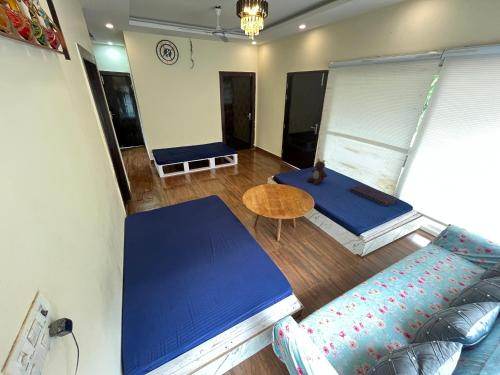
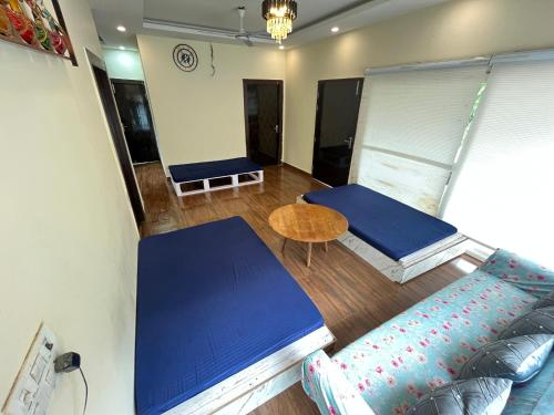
- cushion (372, 194)
- teddy bear (317, 171)
